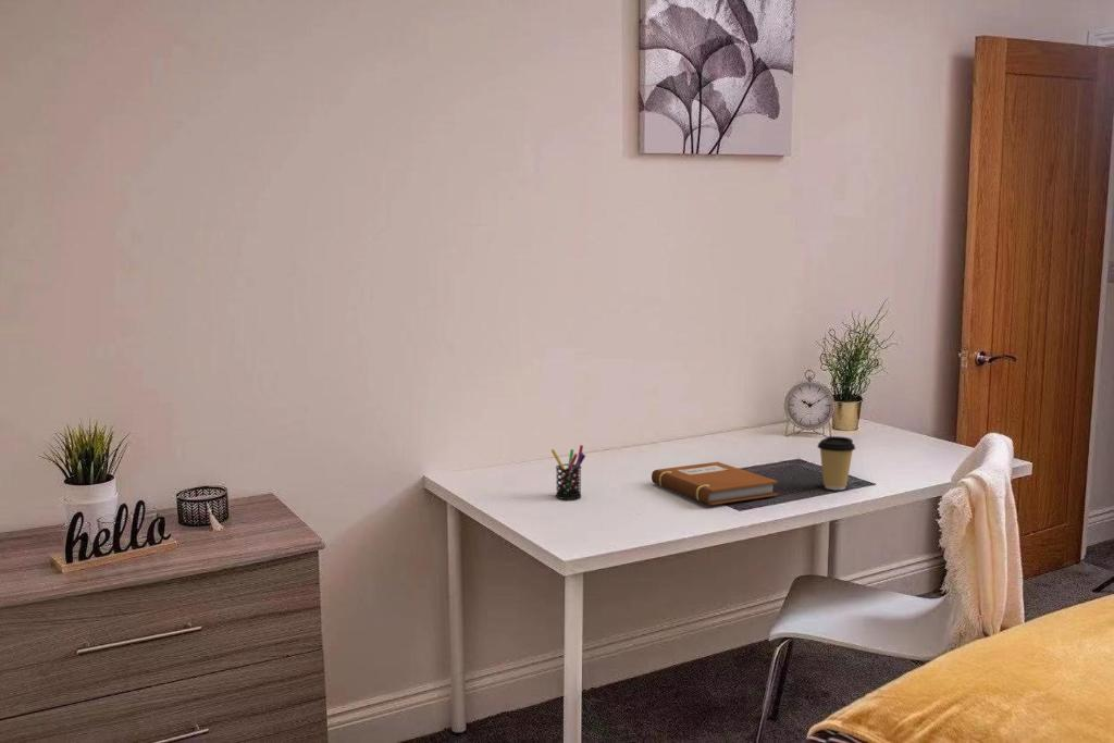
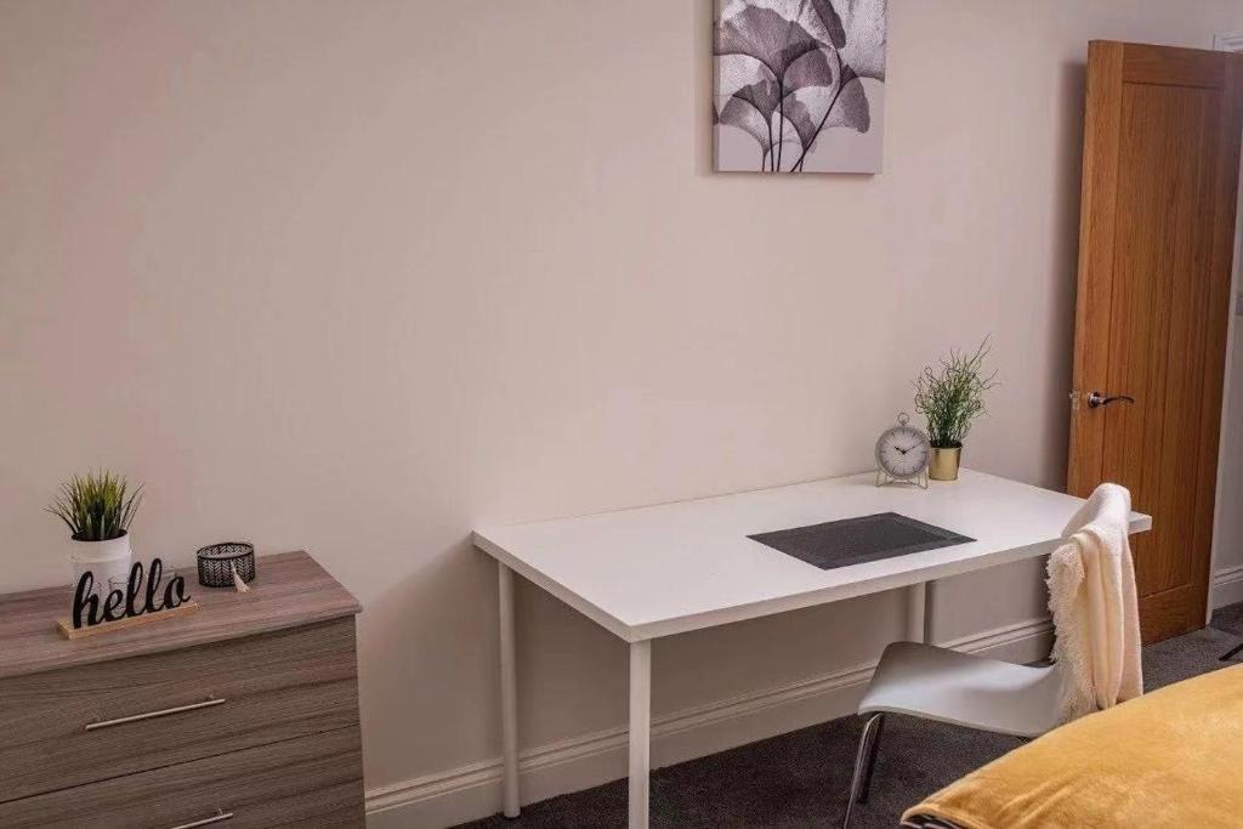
- notebook (710, 481)
- coffee cup (836, 463)
- pen holder (570, 470)
